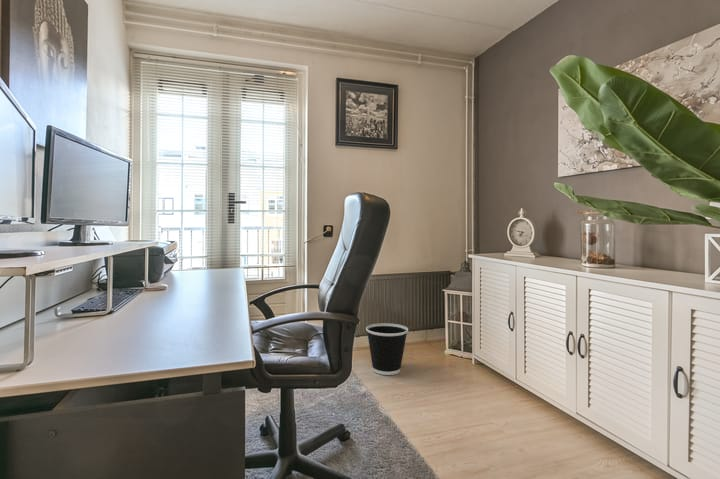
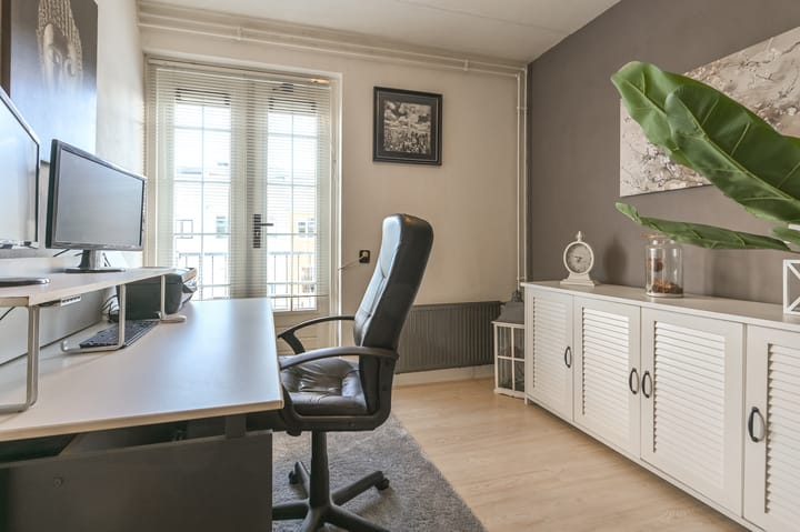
- wastebasket (386, 348)
